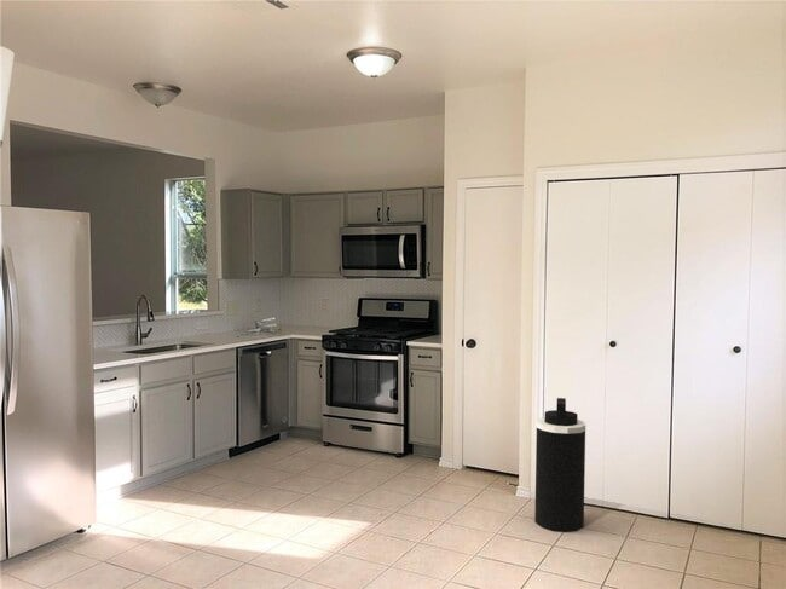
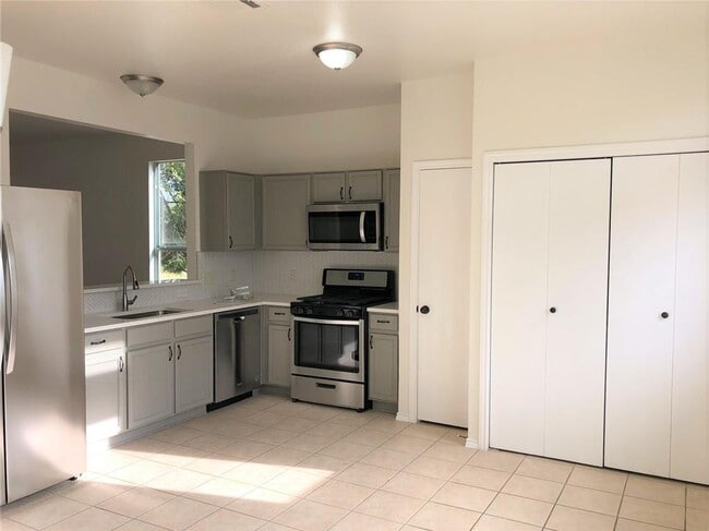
- trash can (560, 461)
